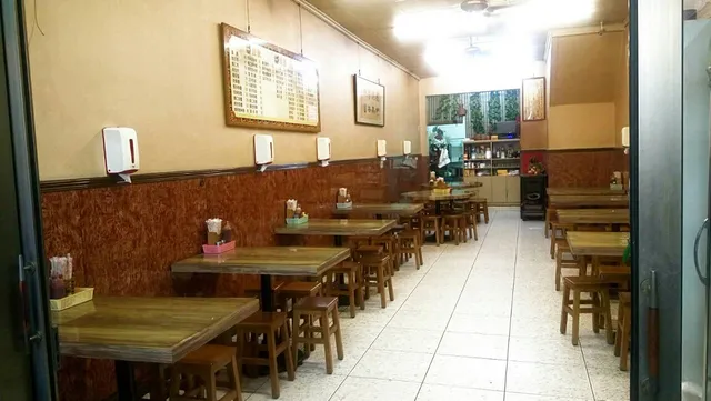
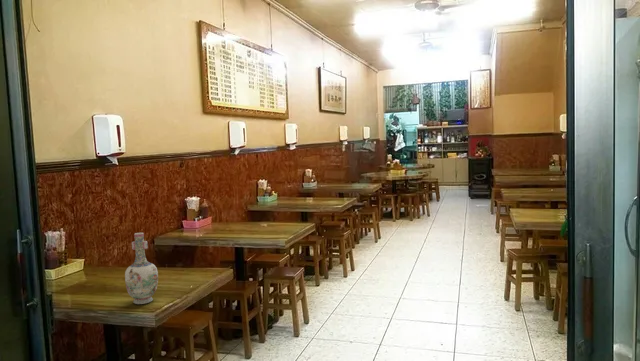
+ vase (141, 267)
